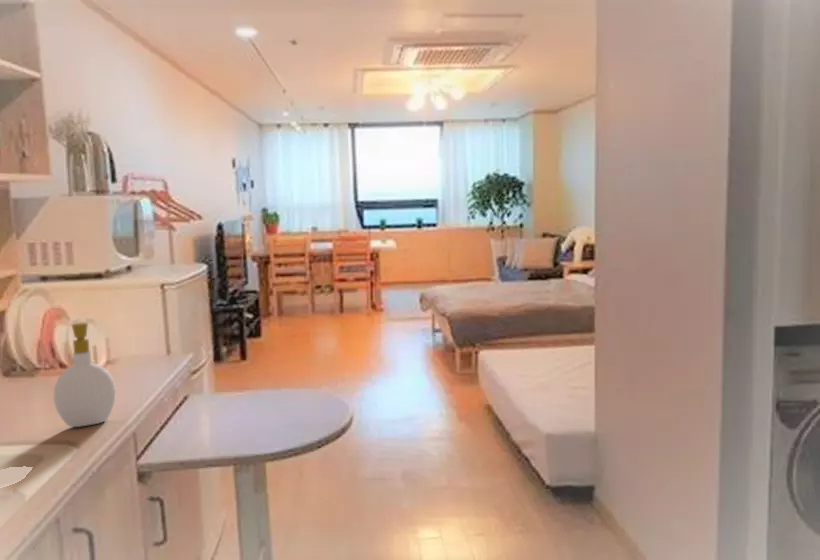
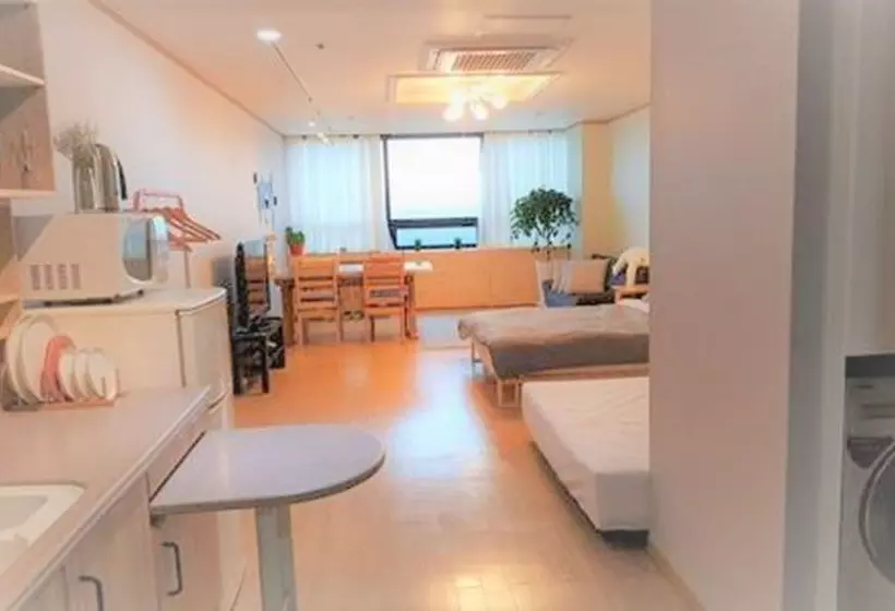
- soap bottle (83, 373)
